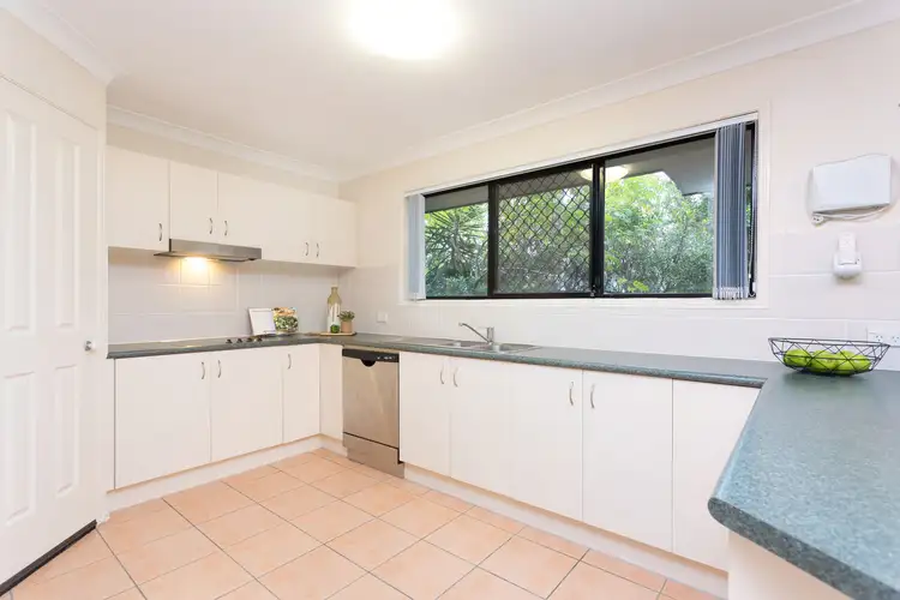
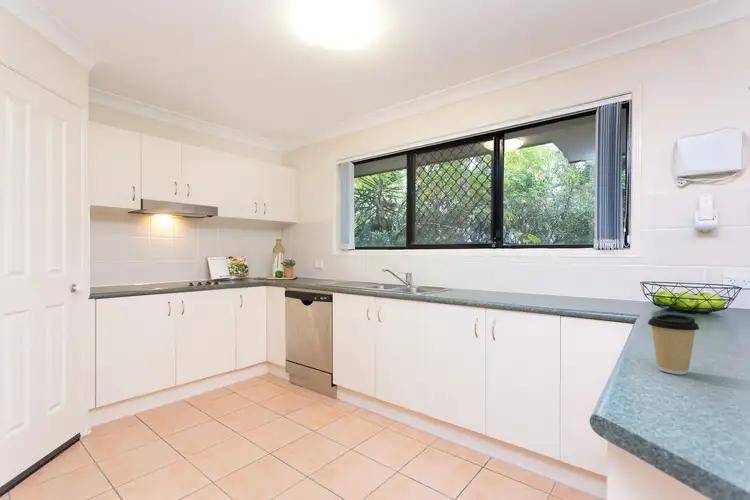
+ coffee cup (672, 343)
